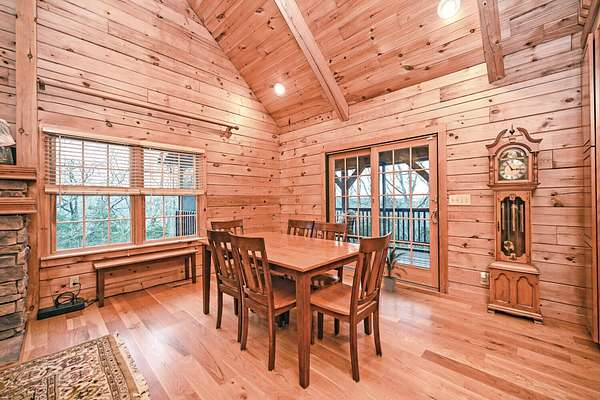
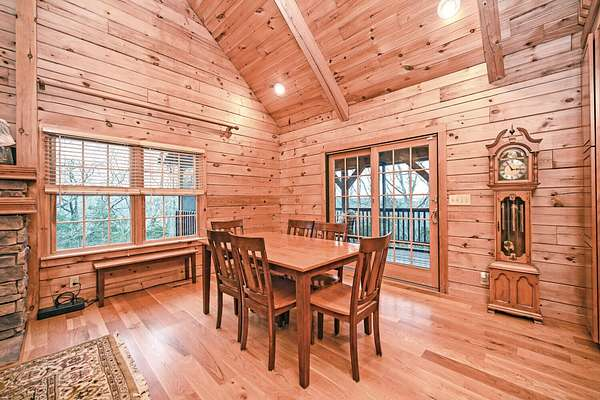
- indoor plant (388, 266)
